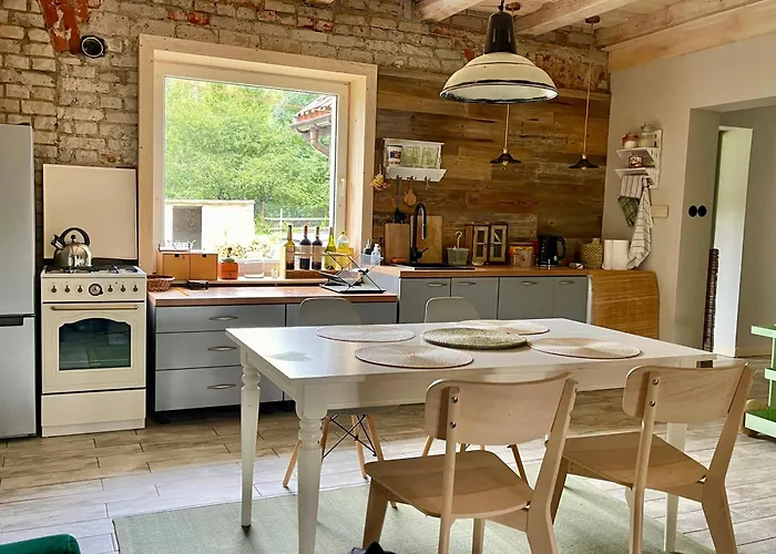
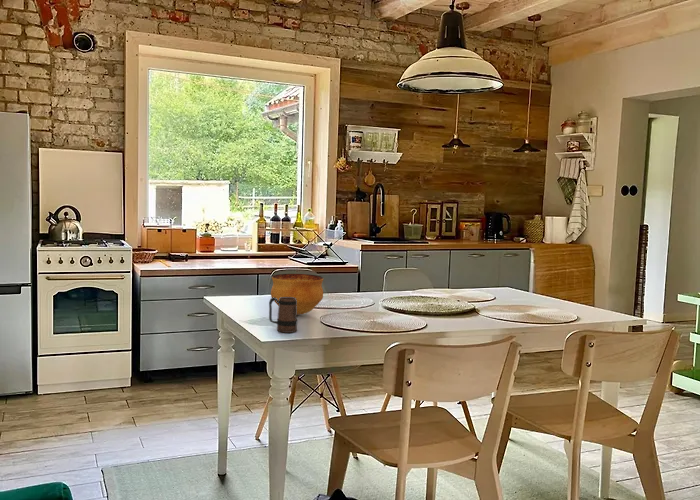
+ bowl (297, 295)
+ mug (283, 314)
